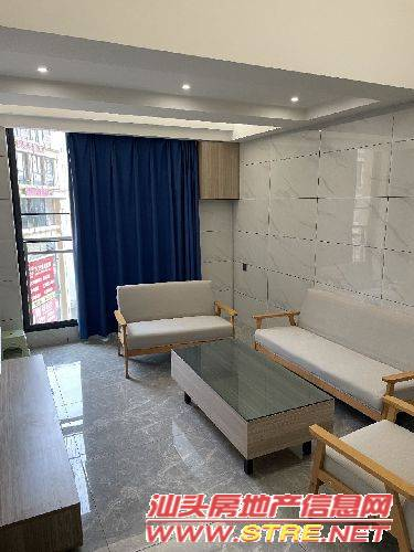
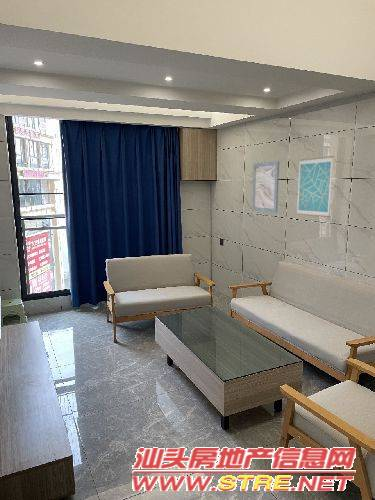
+ wall art (313, 187)
+ wall art (264, 187)
